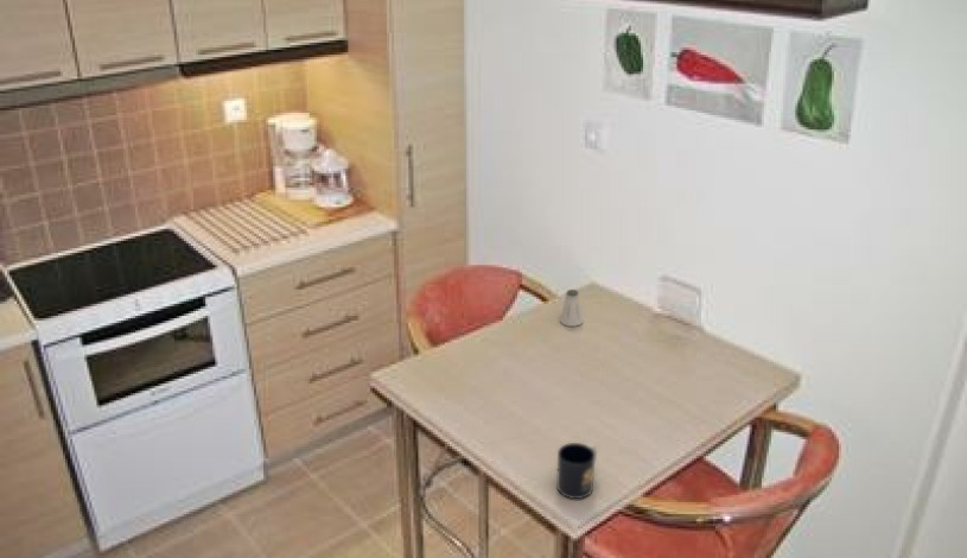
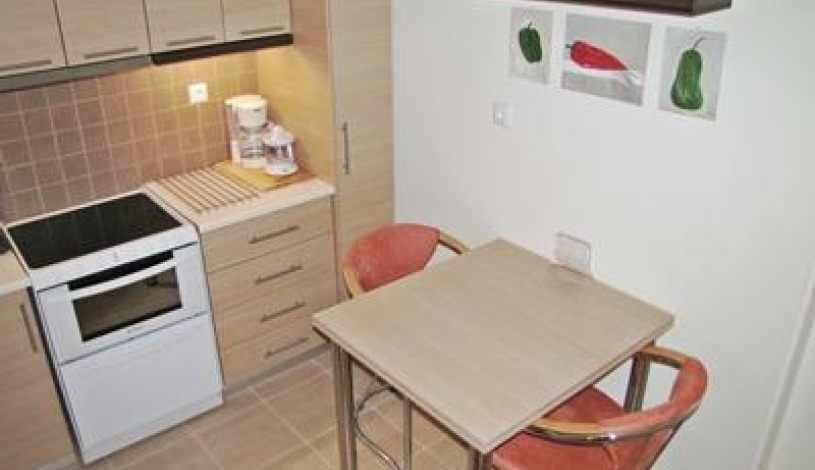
- saltshaker (572, 306)
- mug (580, 467)
